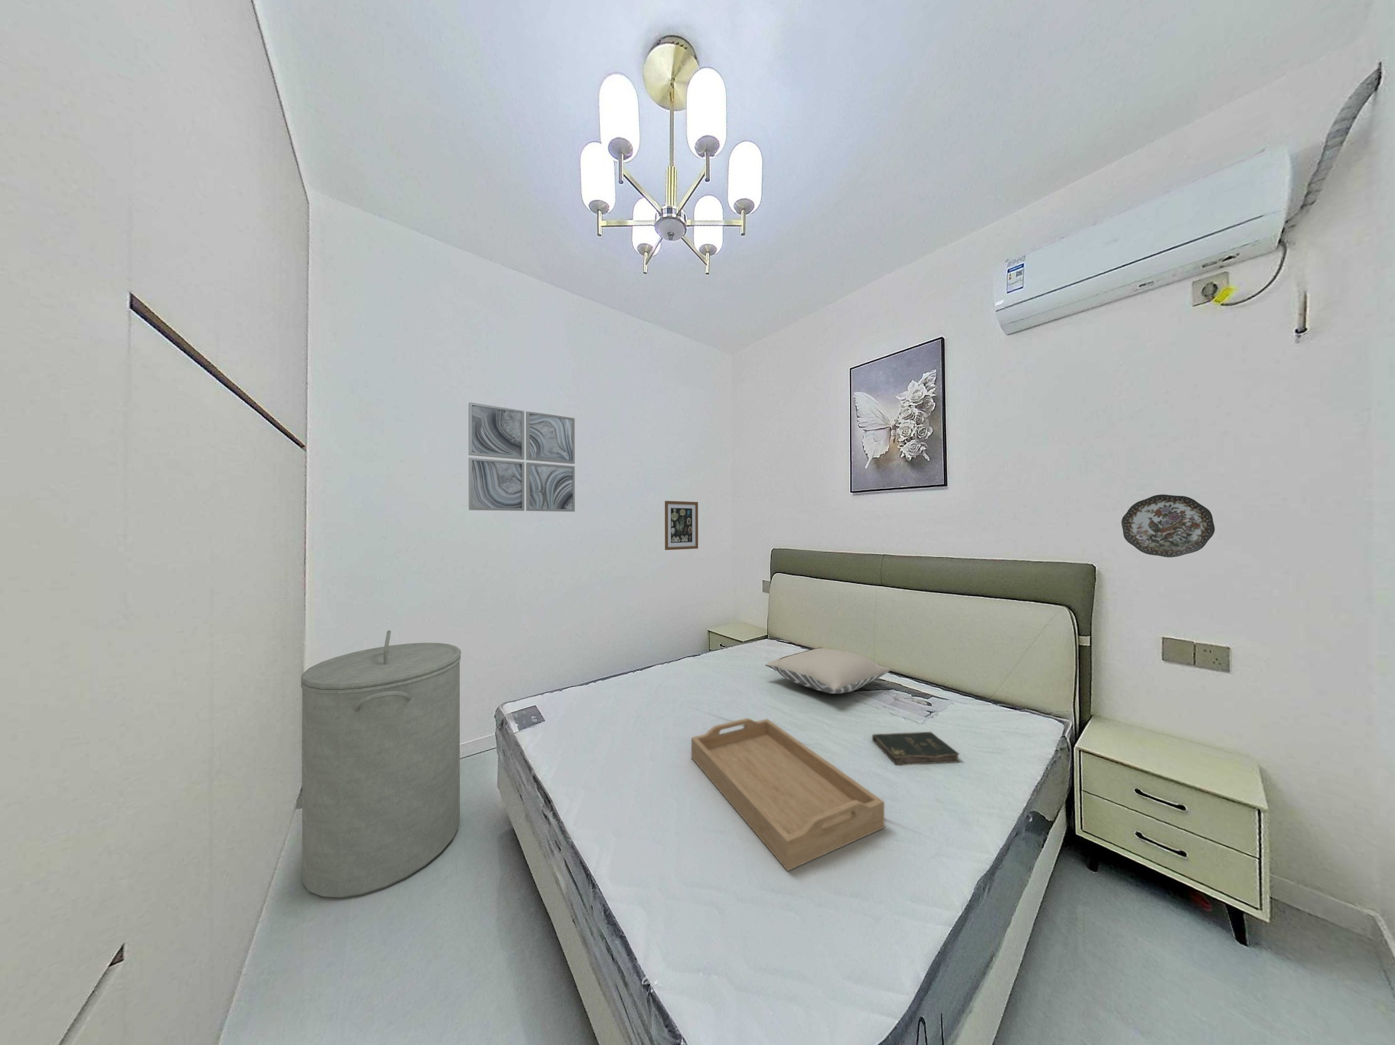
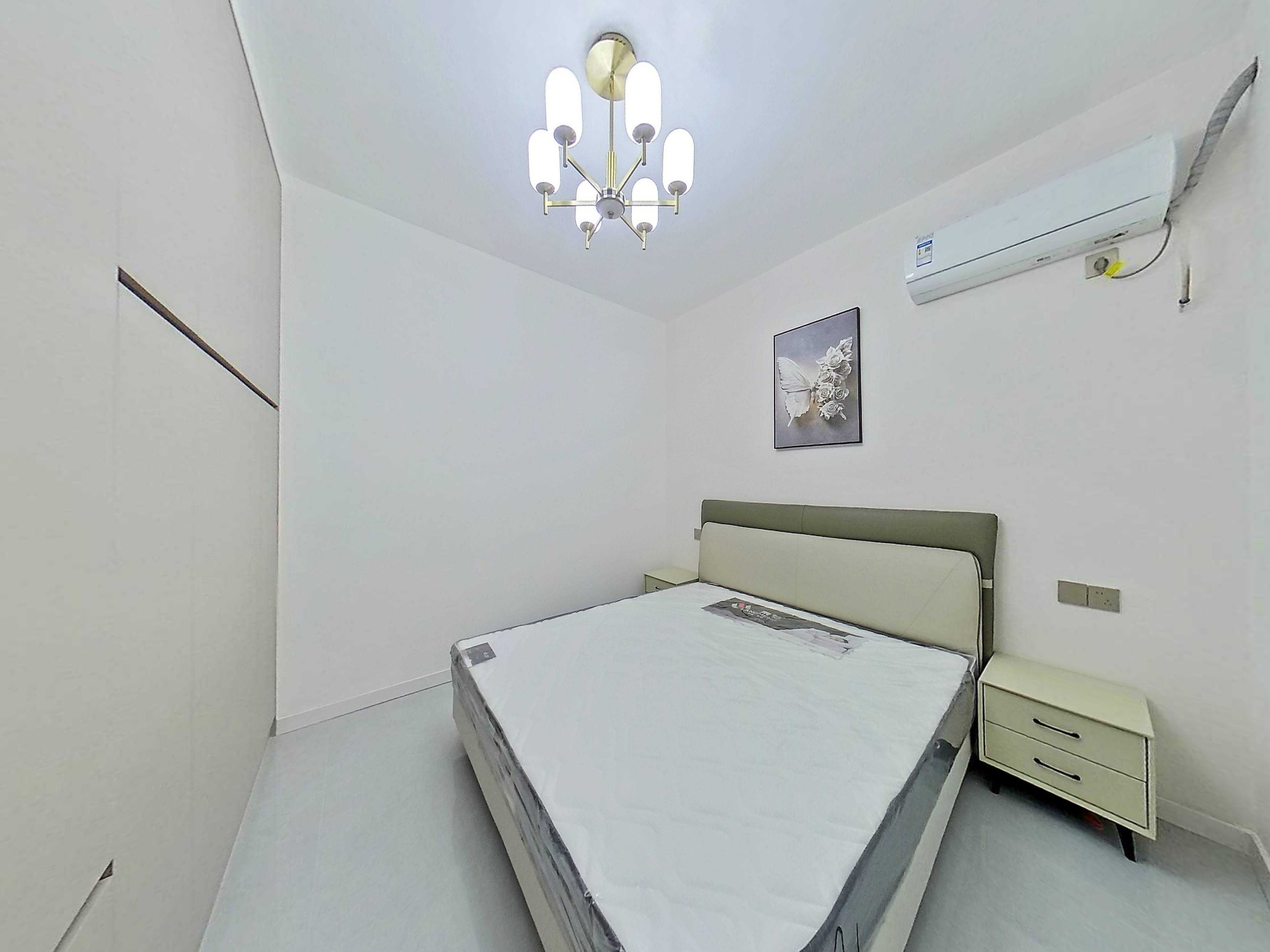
- decorative plate (1165, 526)
- wall art (526, 460)
- serving tray (774, 773)
- laundry hamper (388, 737)
- pillow (826, 667)
- bible (914, 746)
- wall art (682, 526)
